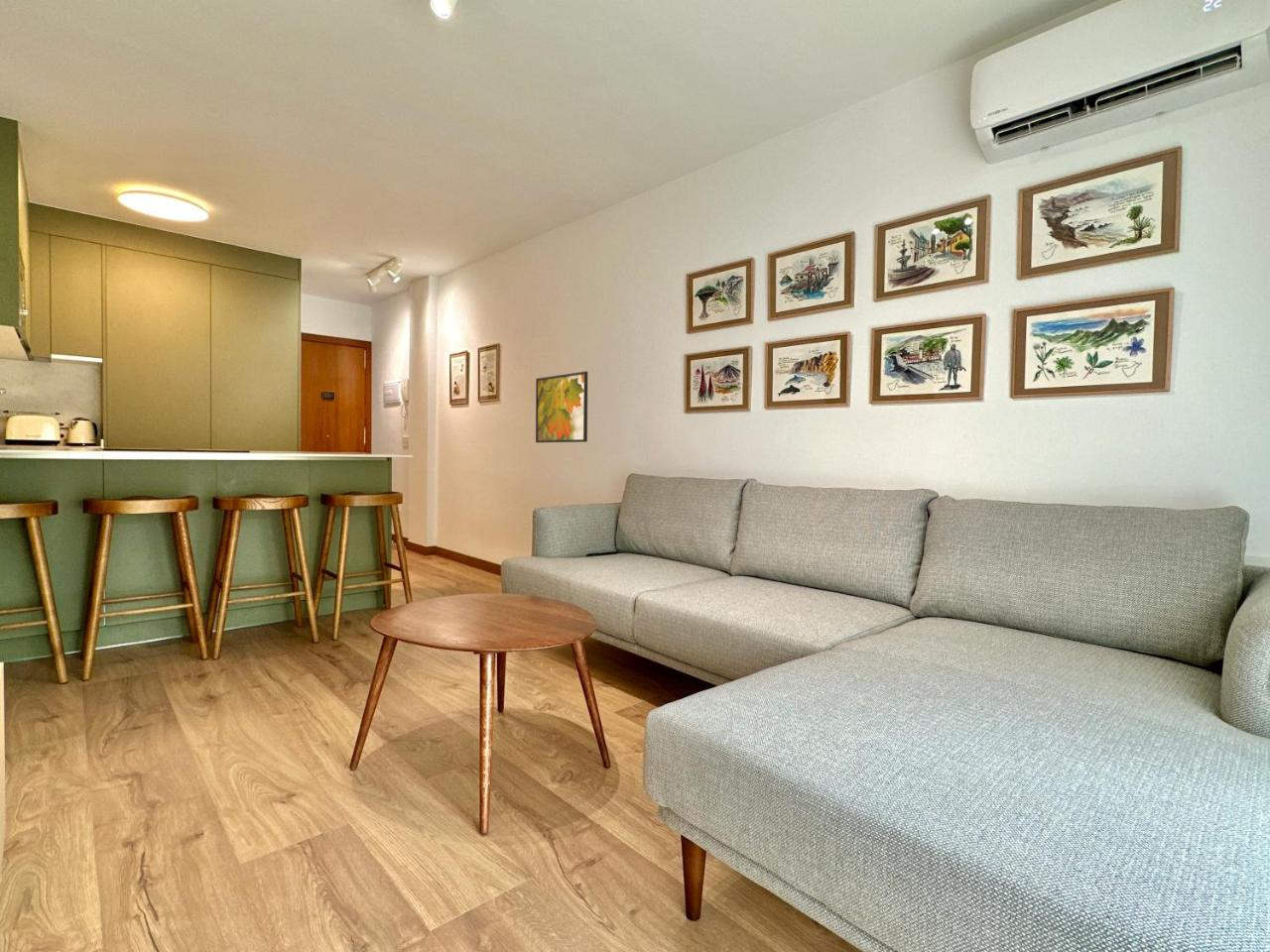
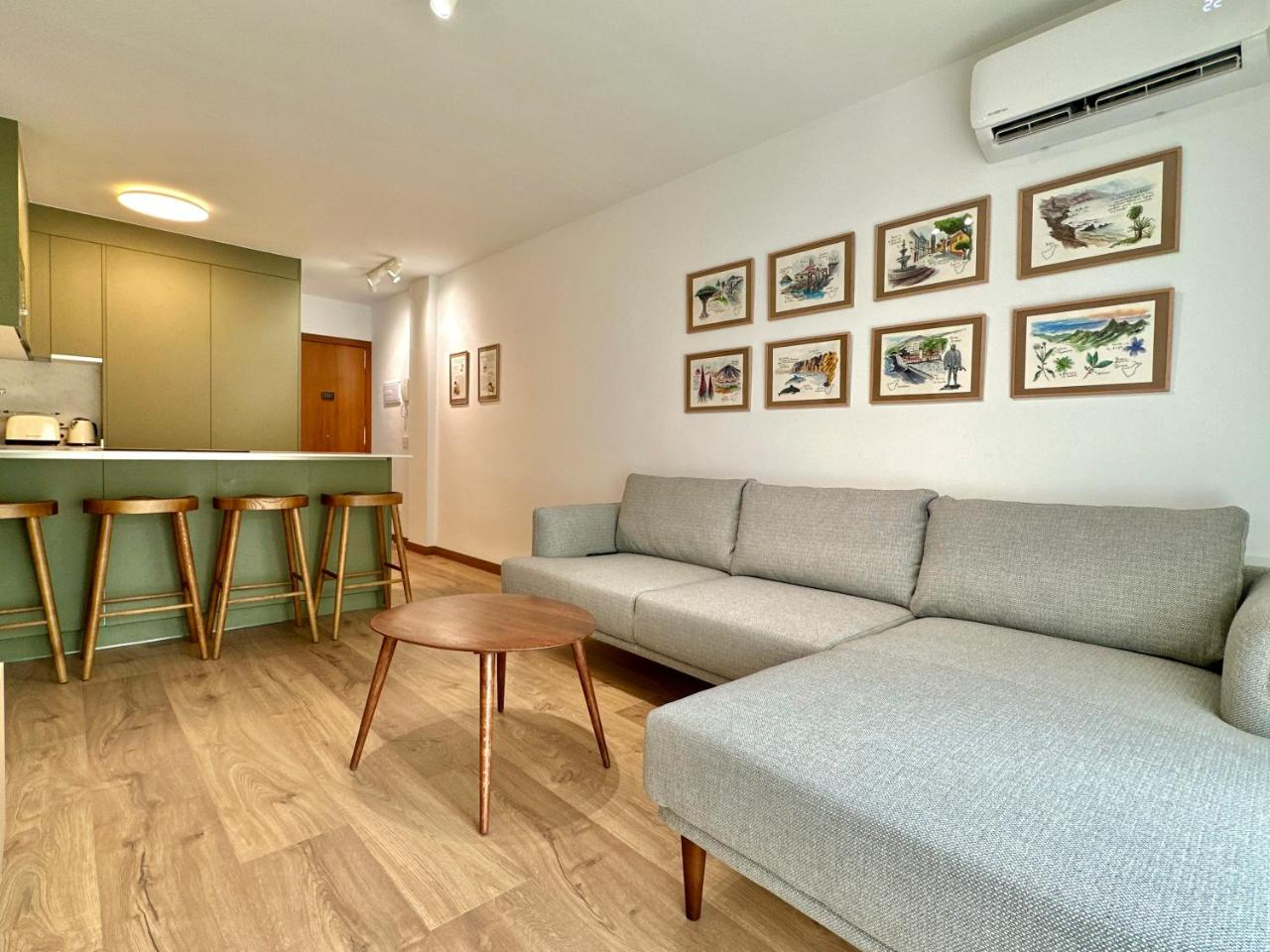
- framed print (560, 409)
